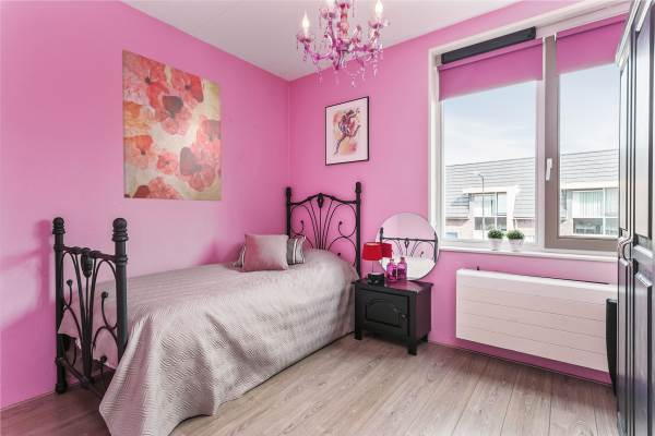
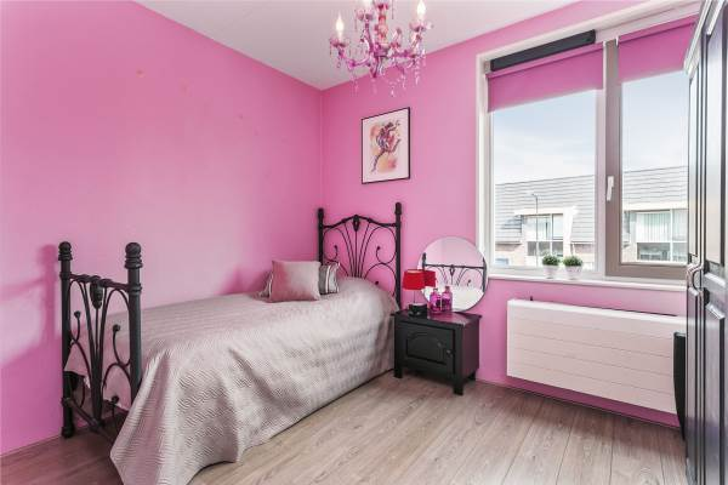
- wall art (177, 134)
